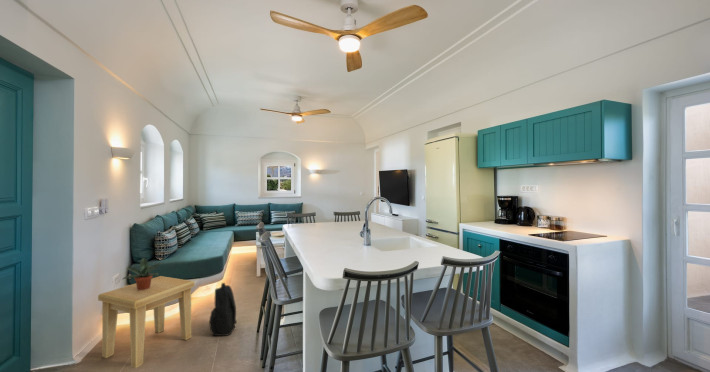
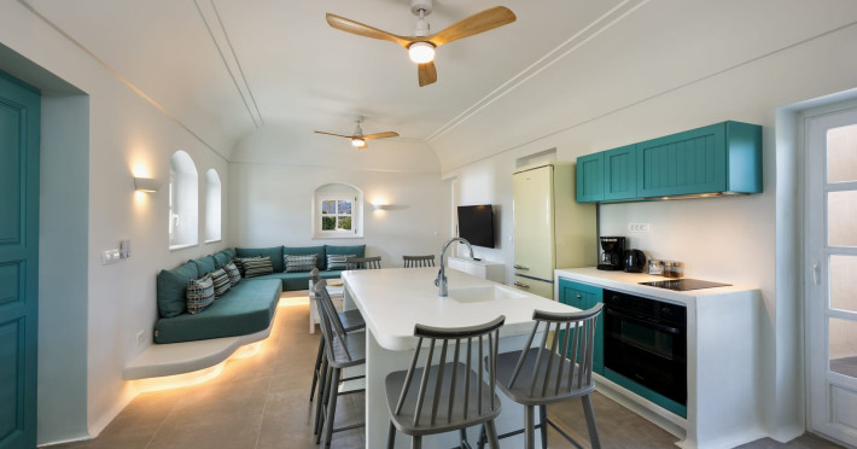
- potted plant (143, 273)
- backpack (223, 306)
- side table (145, 316)
